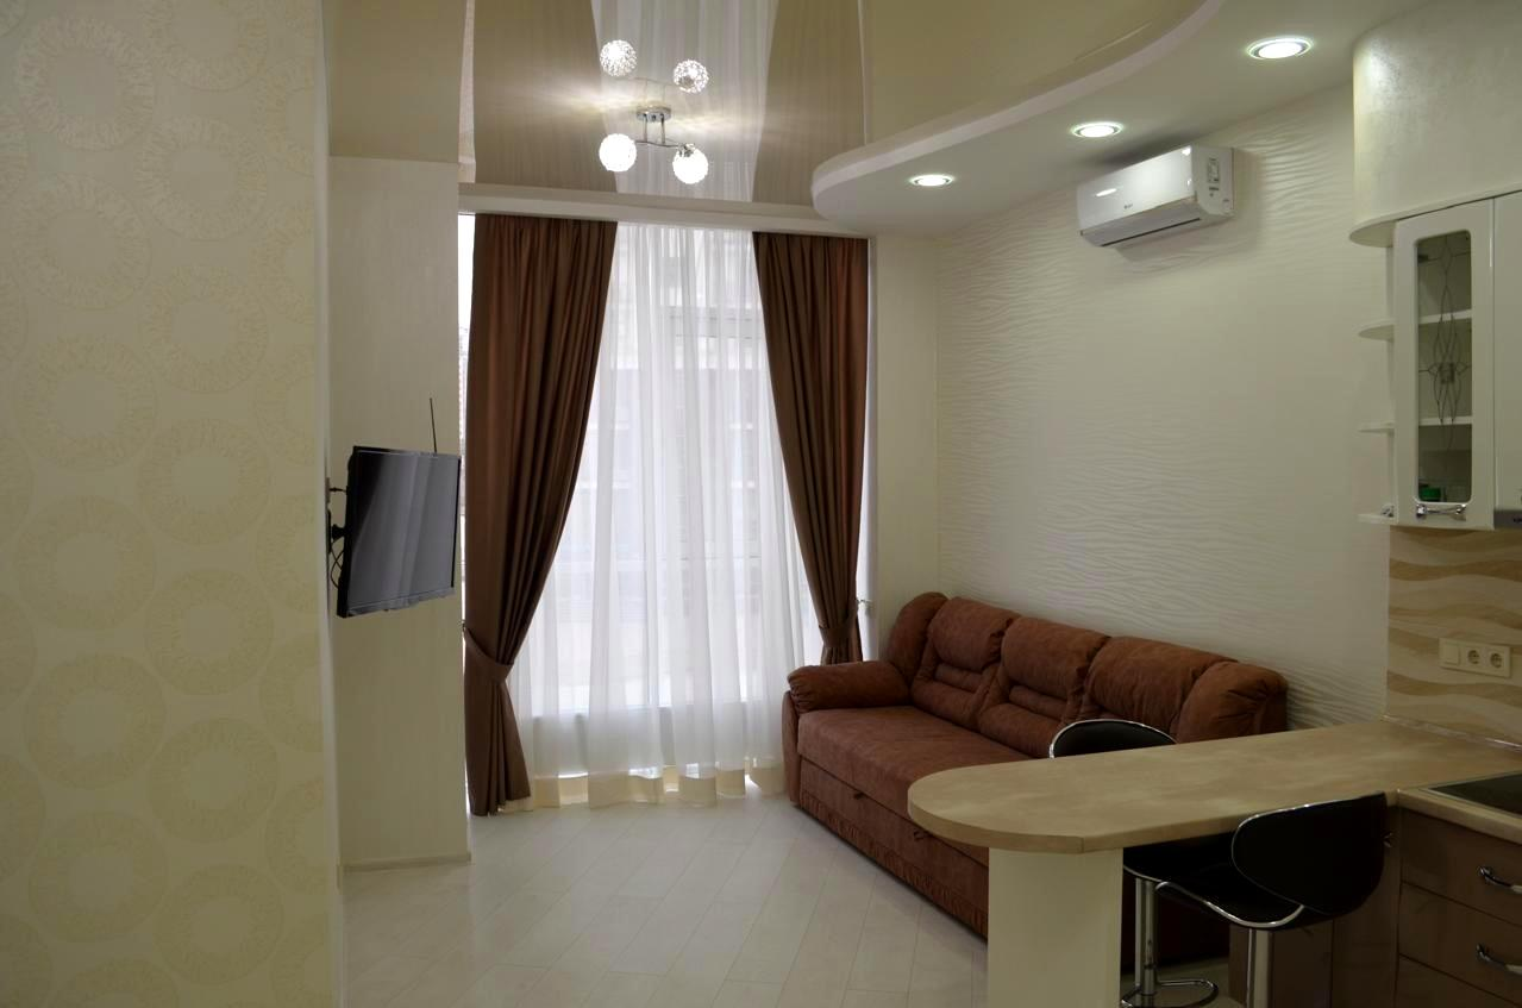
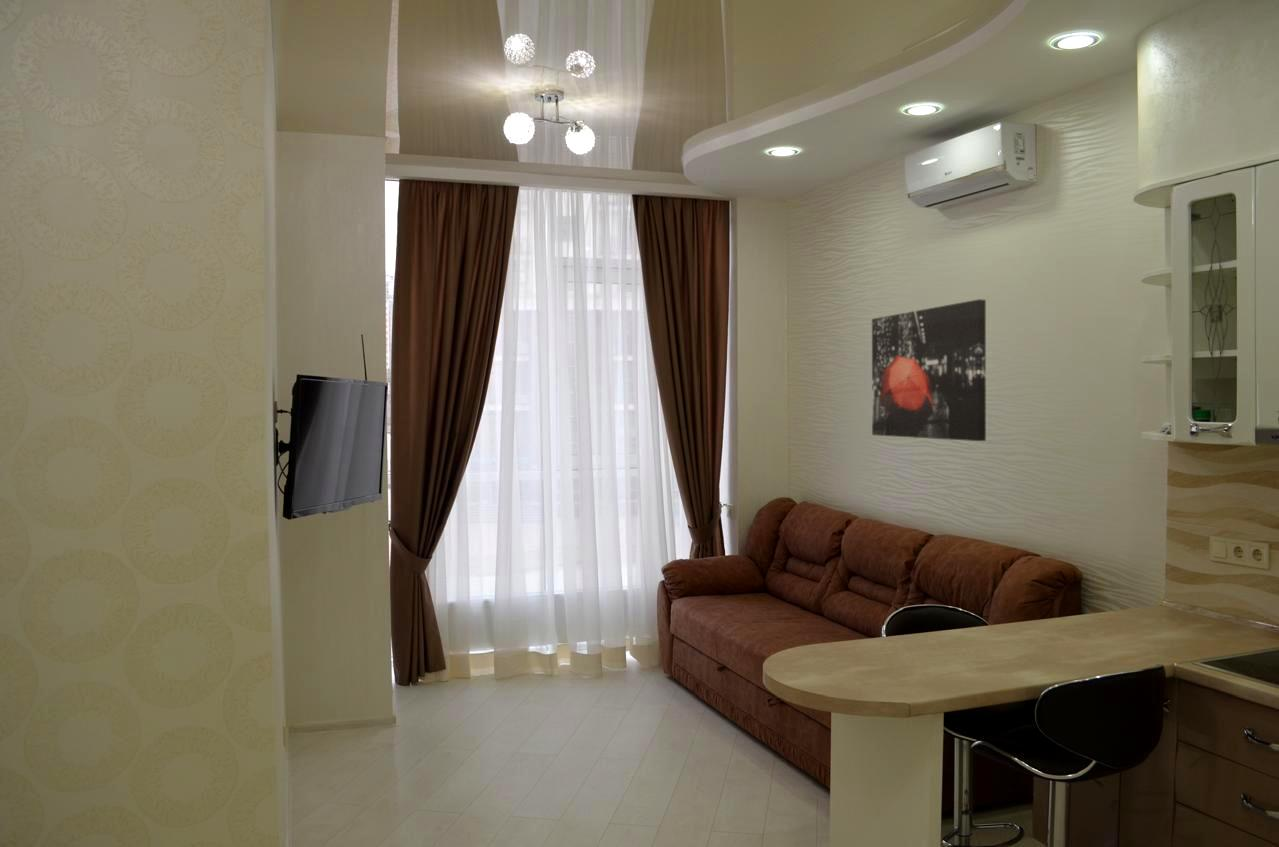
+ wall art (923, 374)
